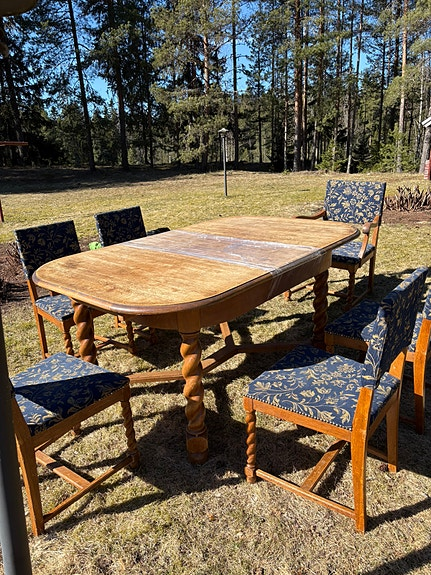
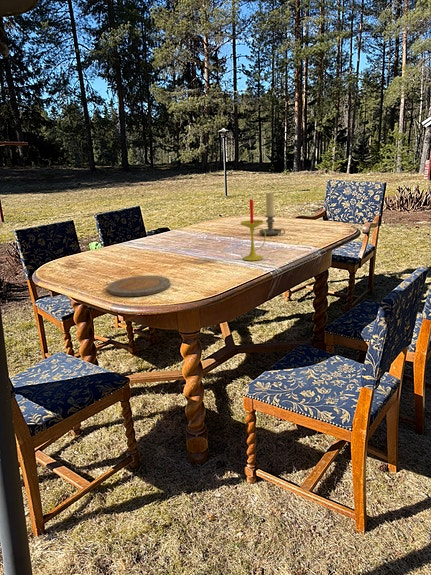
+ plate (139, 285)
+ candle (252, 228)
+ candle holder (272, 213)
